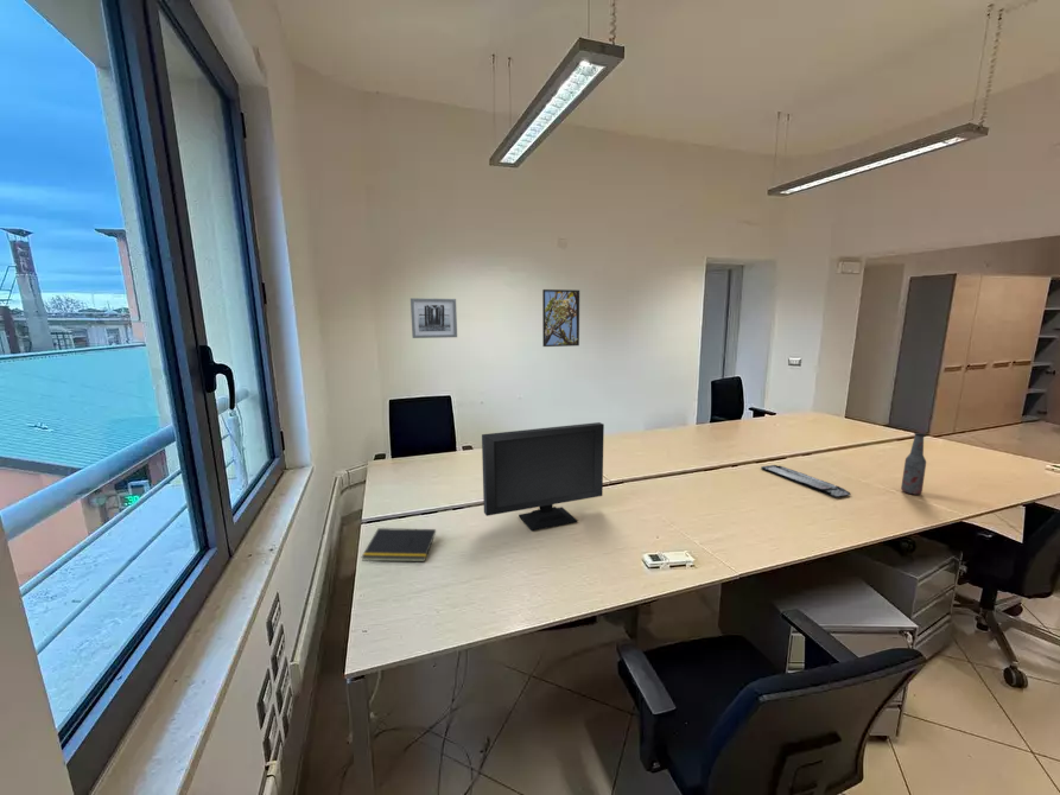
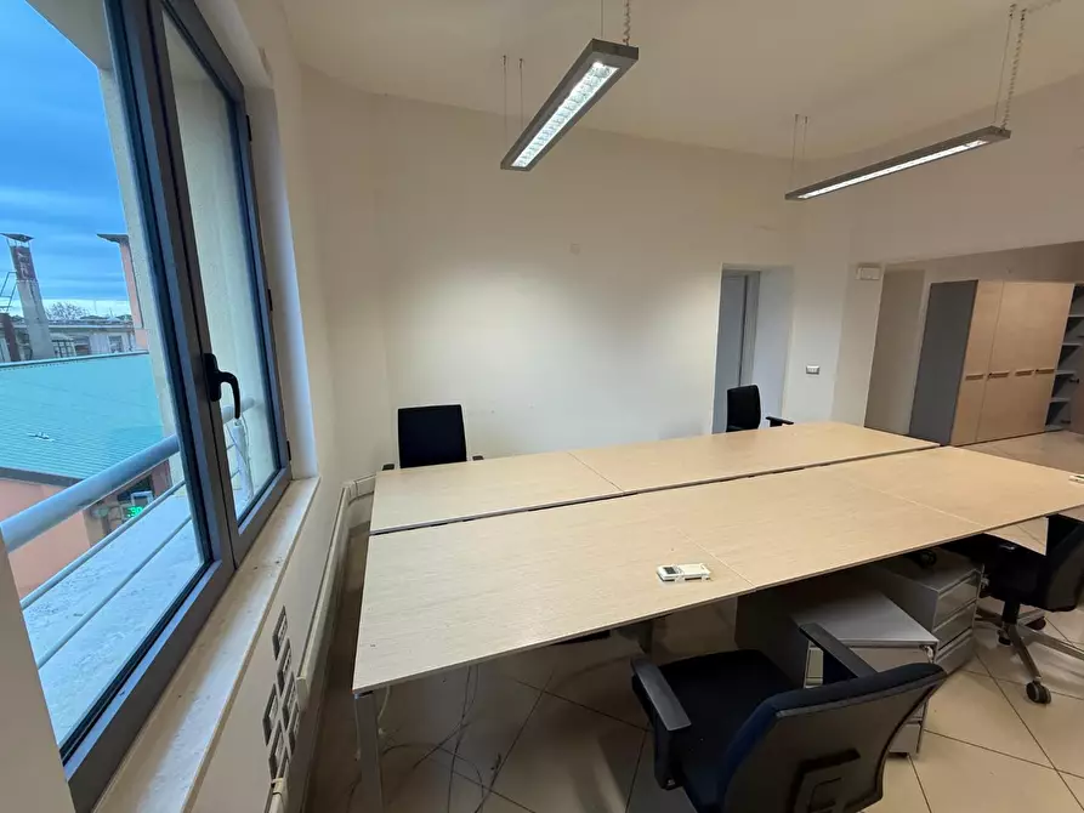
- notepad (400, 543)
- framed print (560, 318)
- wall art (433, 318)
- bottle (915, 463)
- computer monitor (546, 475)
- keyboard (802, 478)
